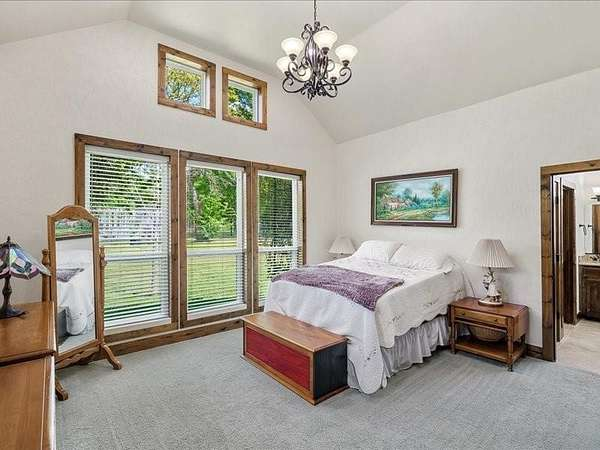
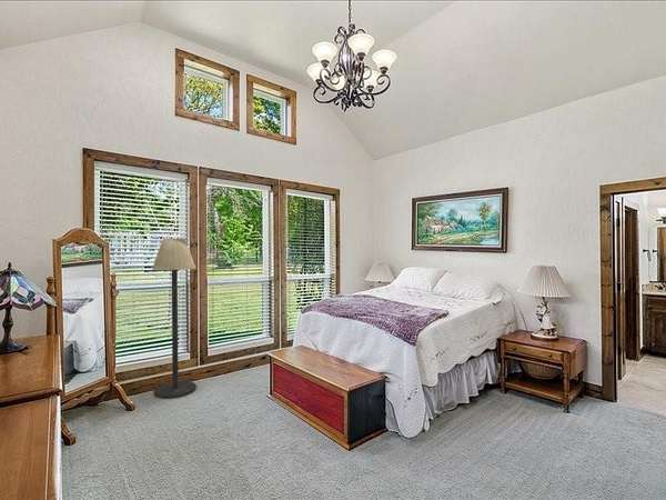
+ floor lamp (174, 314)
